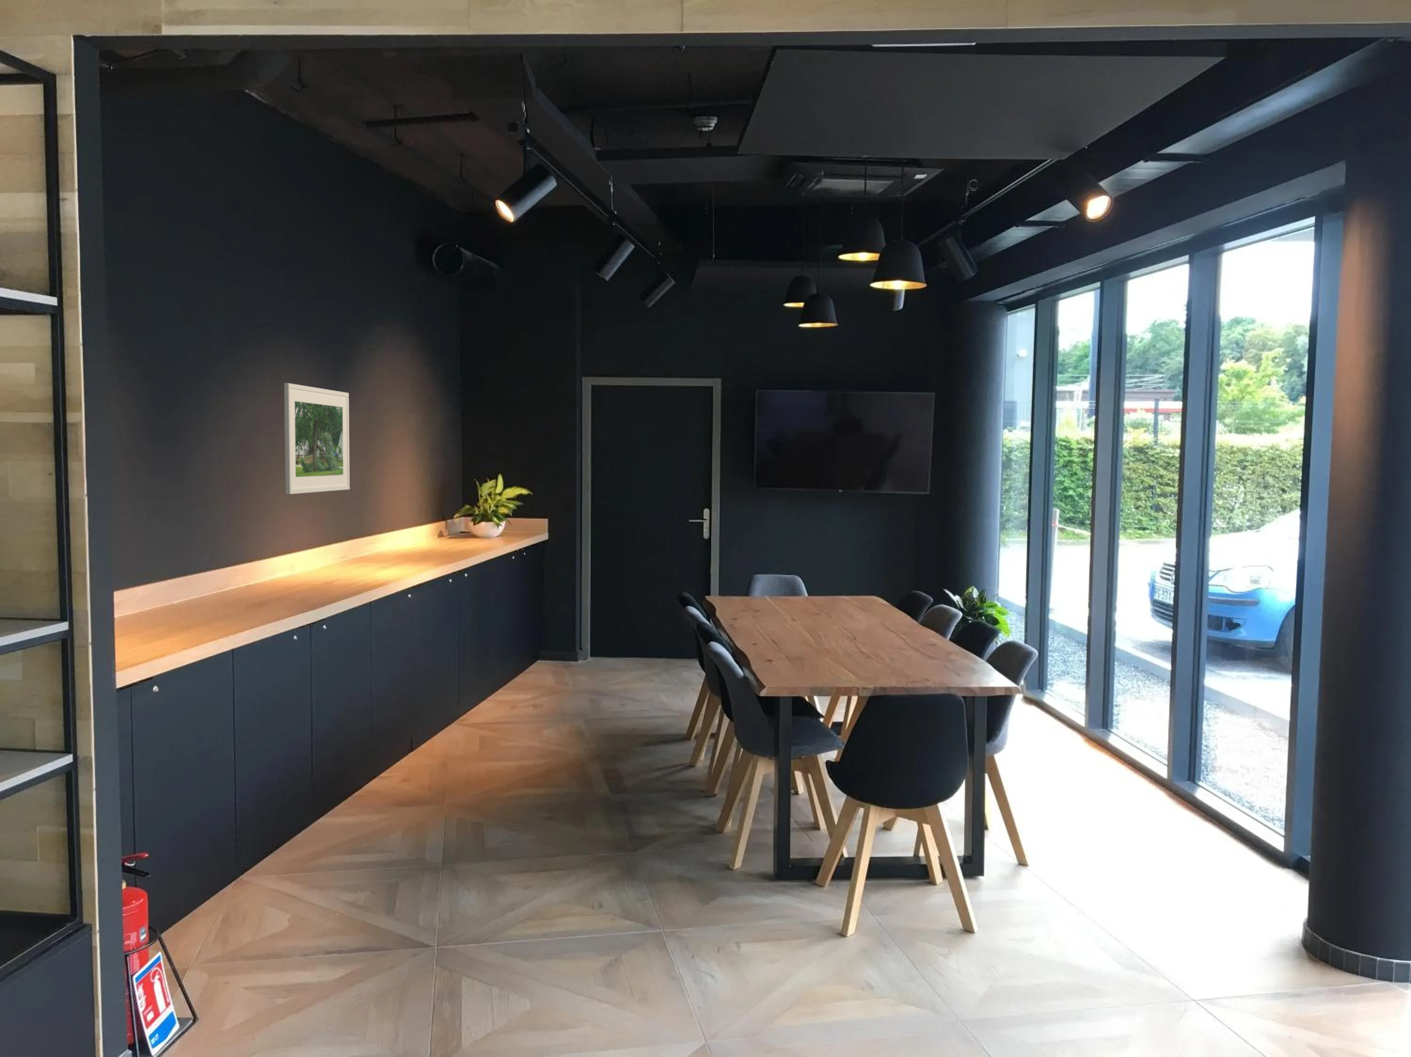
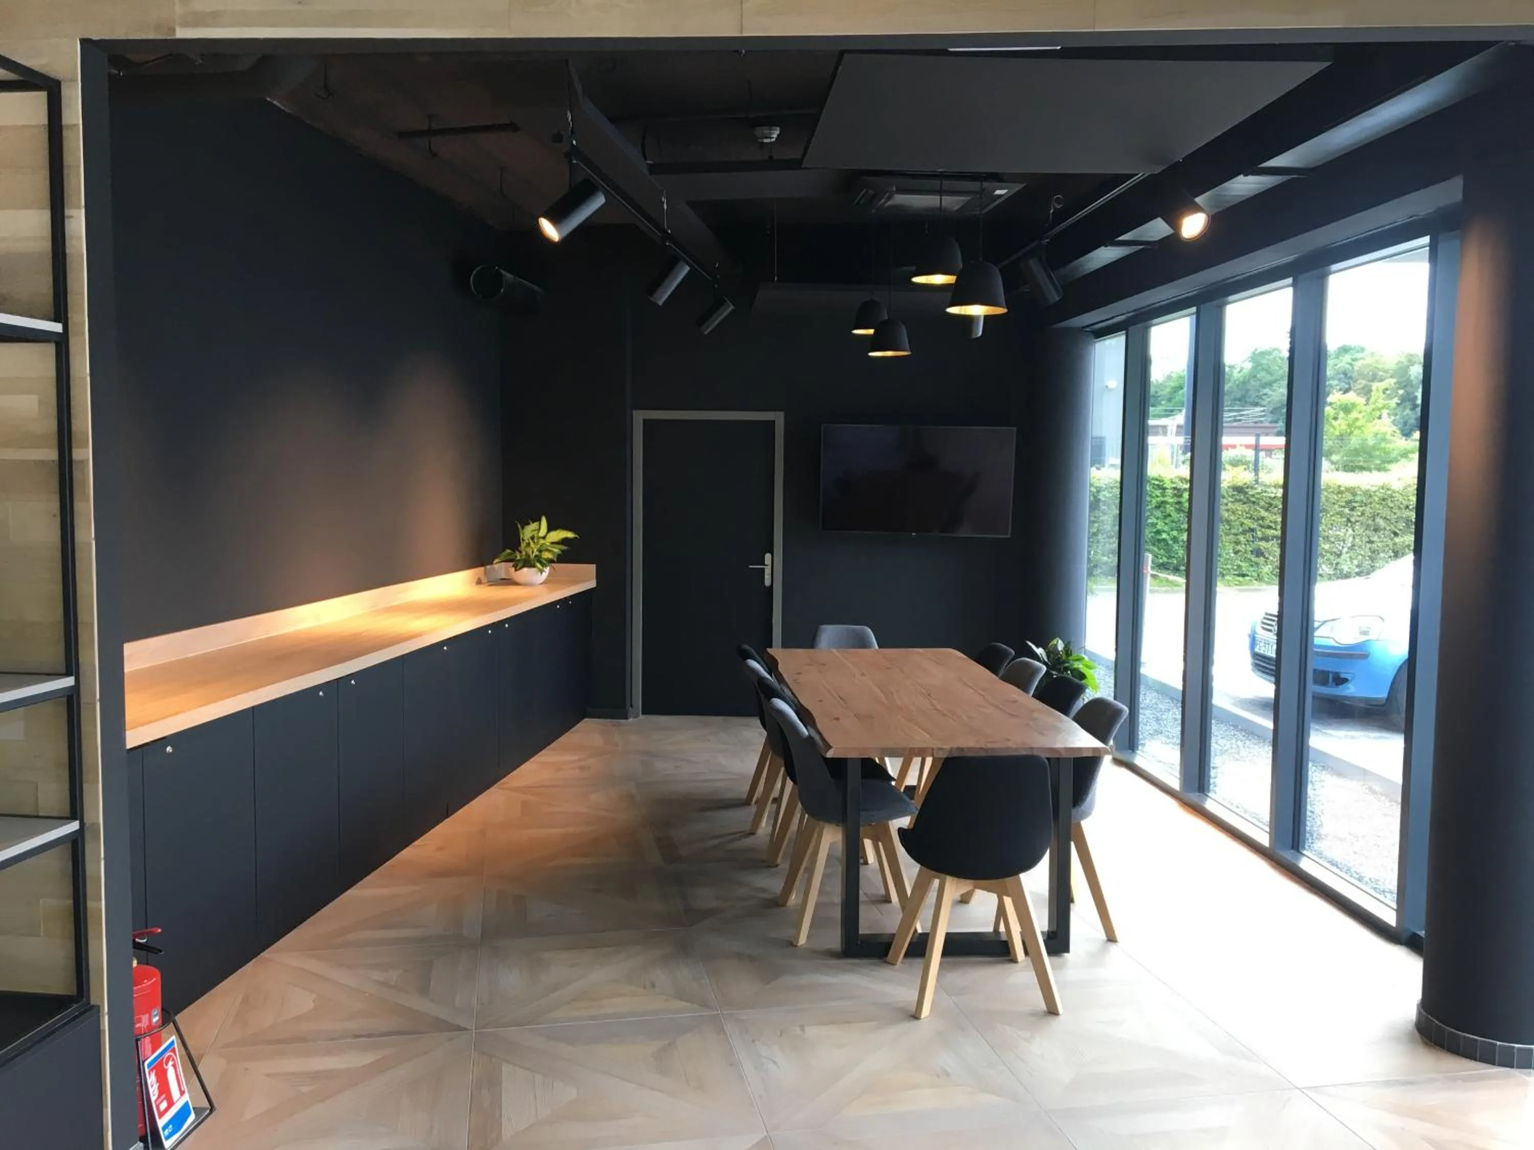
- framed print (319, 440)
